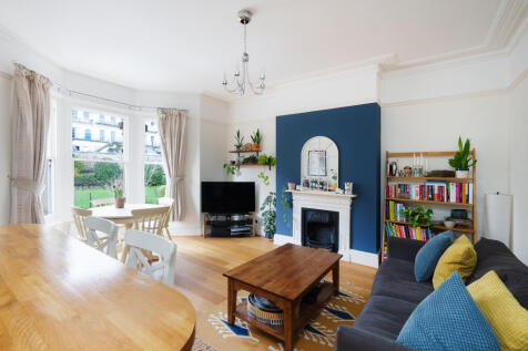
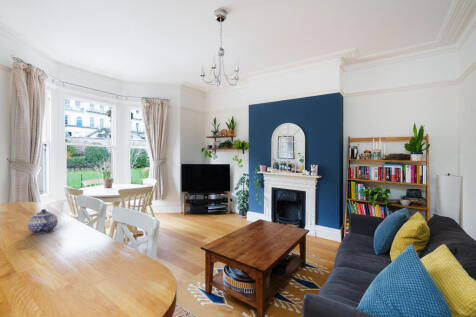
+ teapot (43, 220)
